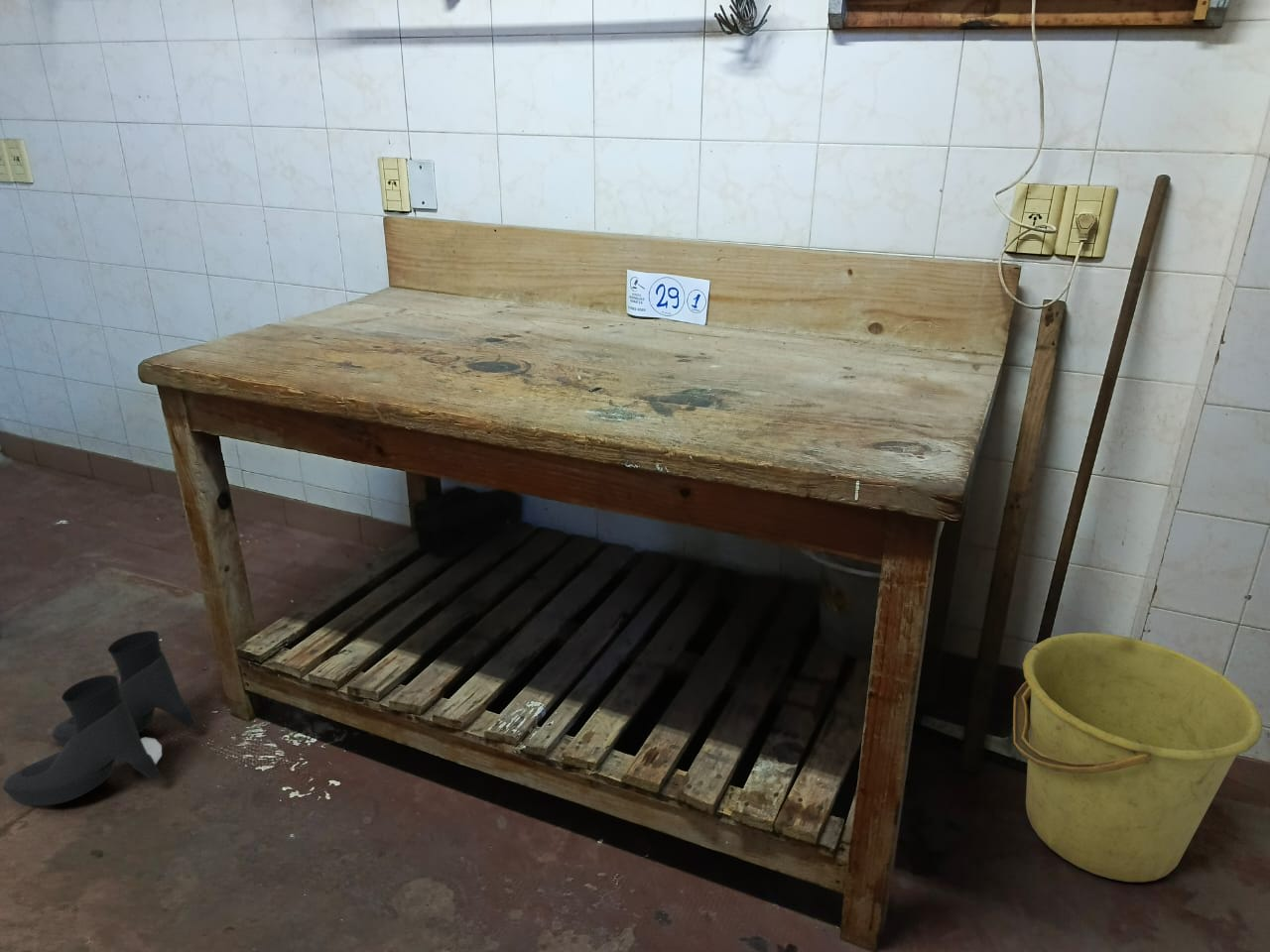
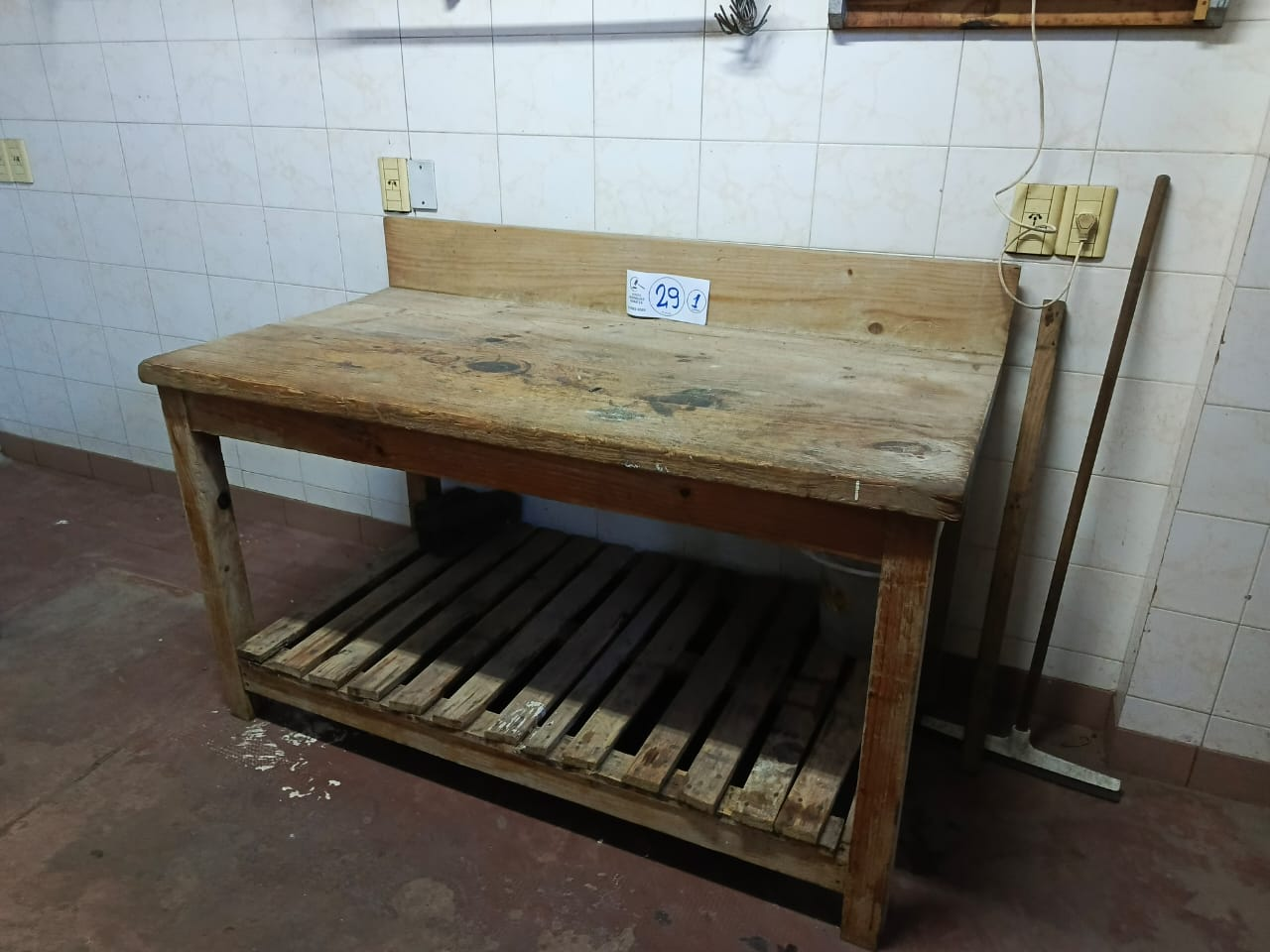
- bucket (1117, 762)
- boots (92, 711)
